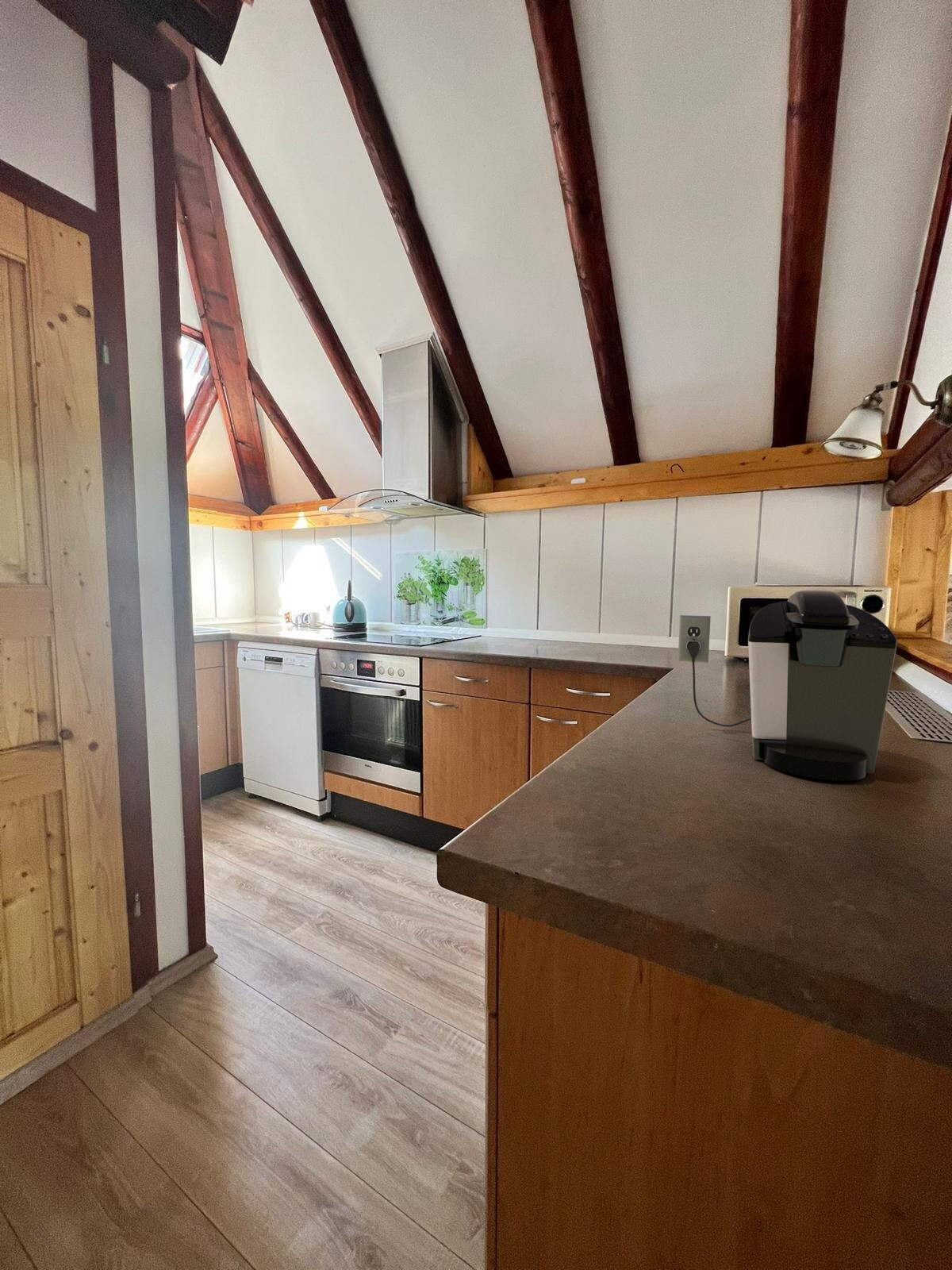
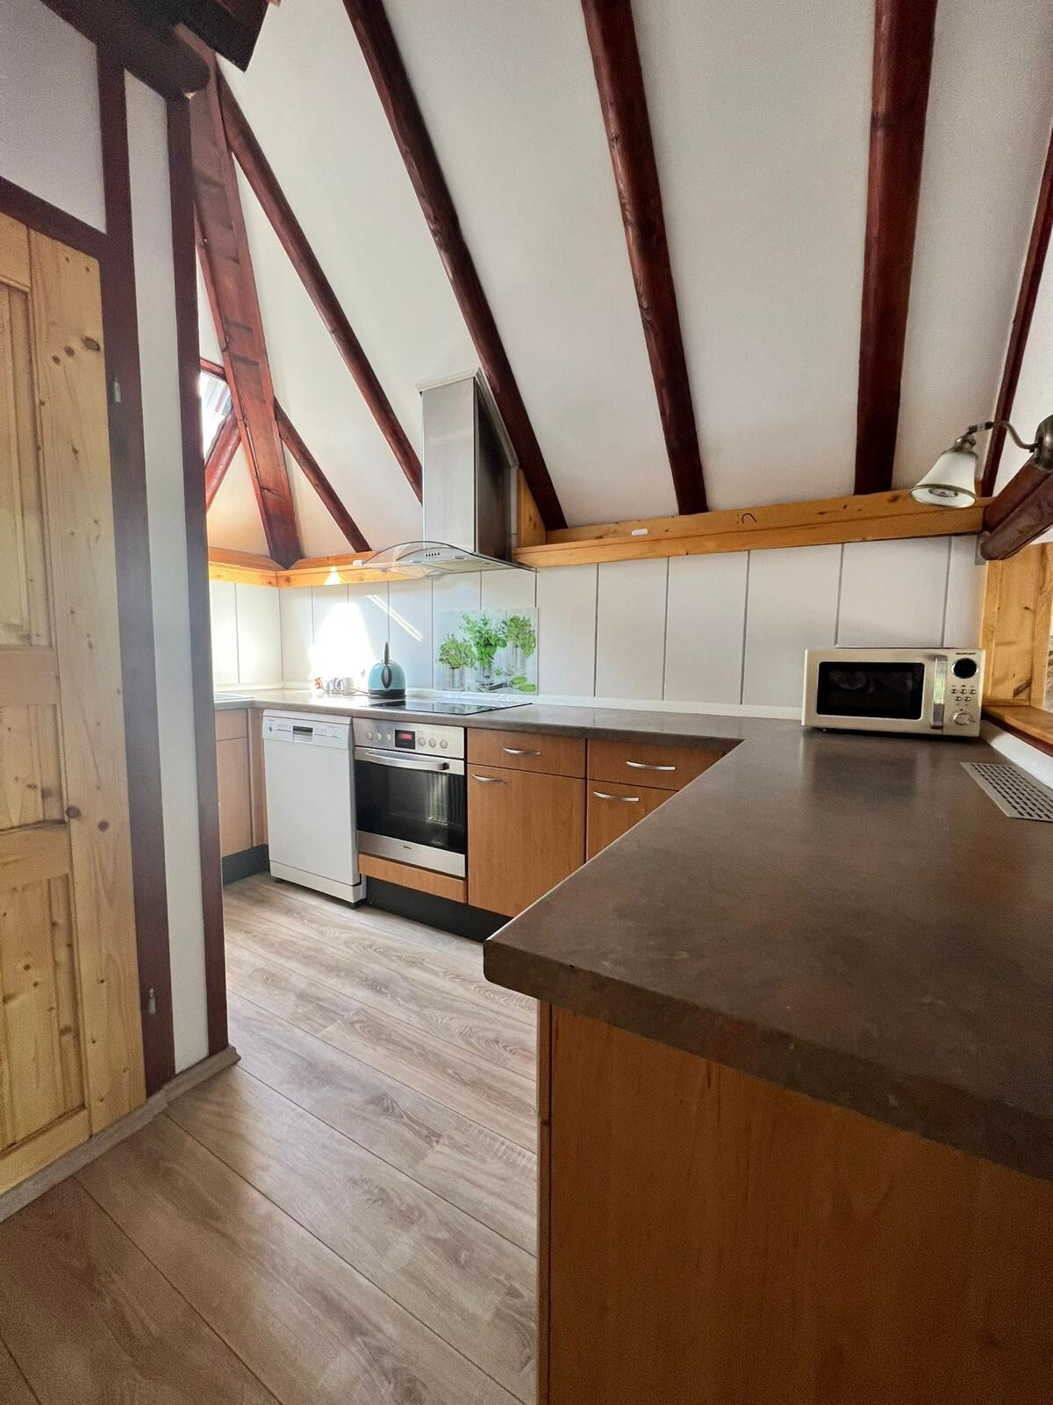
- coffee maker (774, 673)
